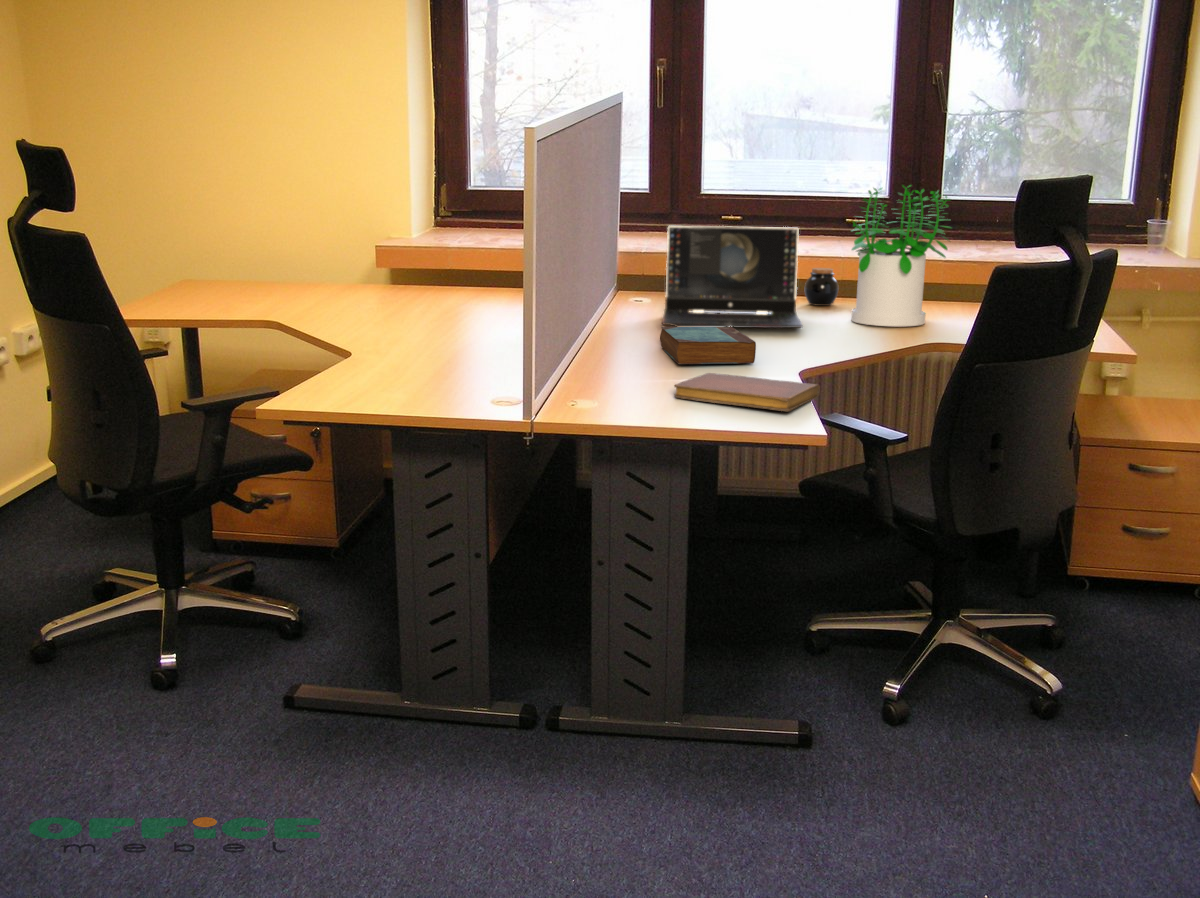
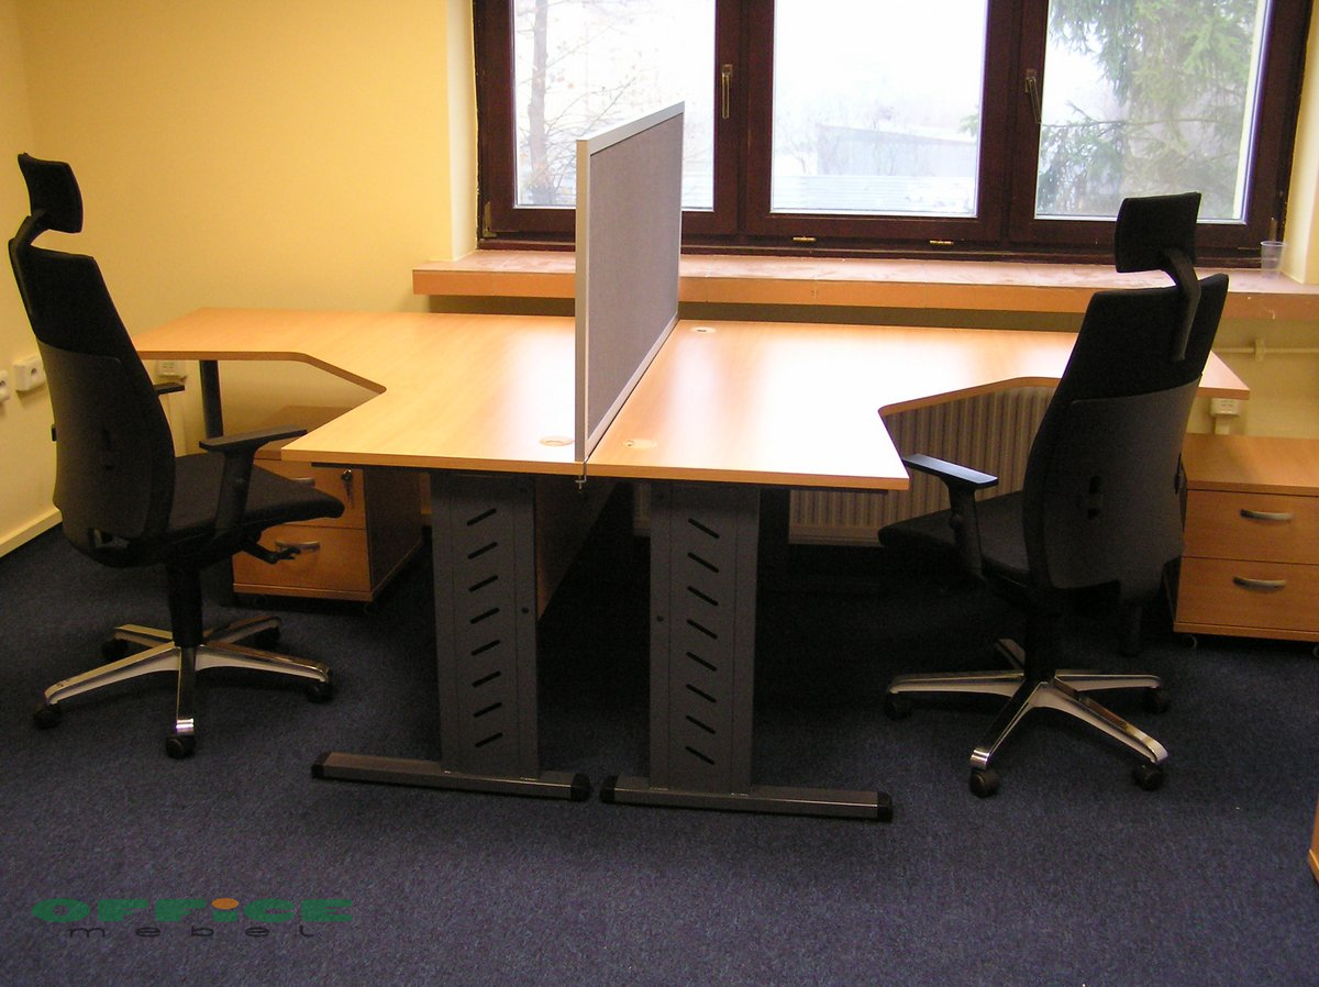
- book (705, 344)
- jar (821, 286)
- notebook (746, 390)
- laptop computer (732, 276)
- potted plant (901, 254)
